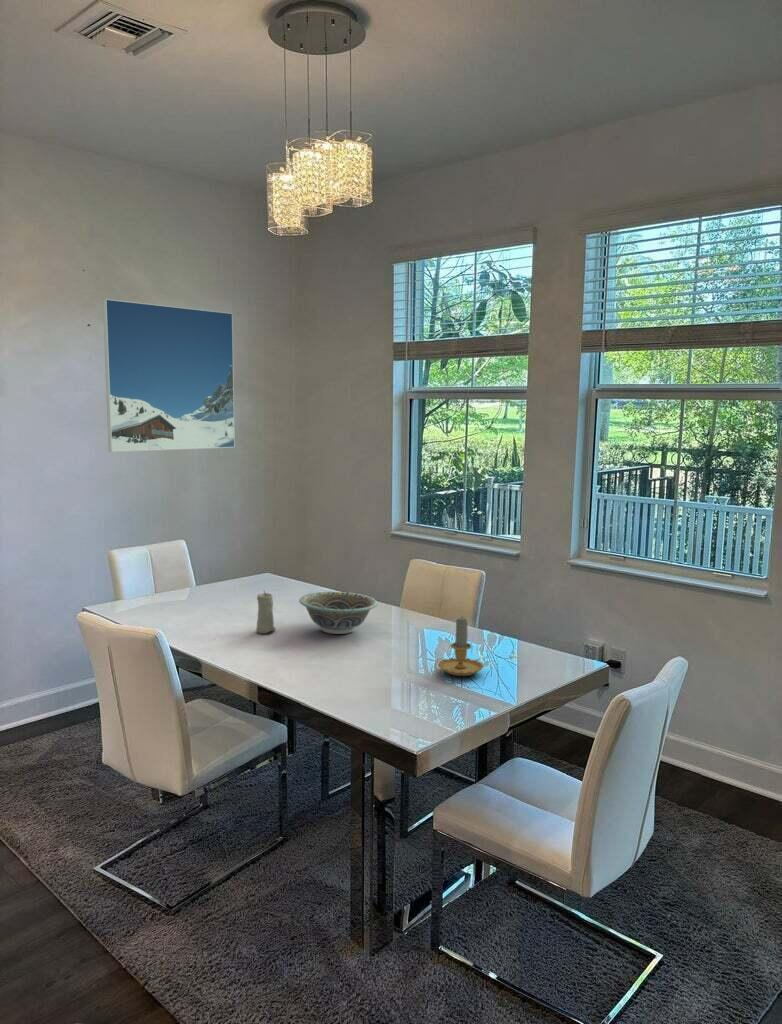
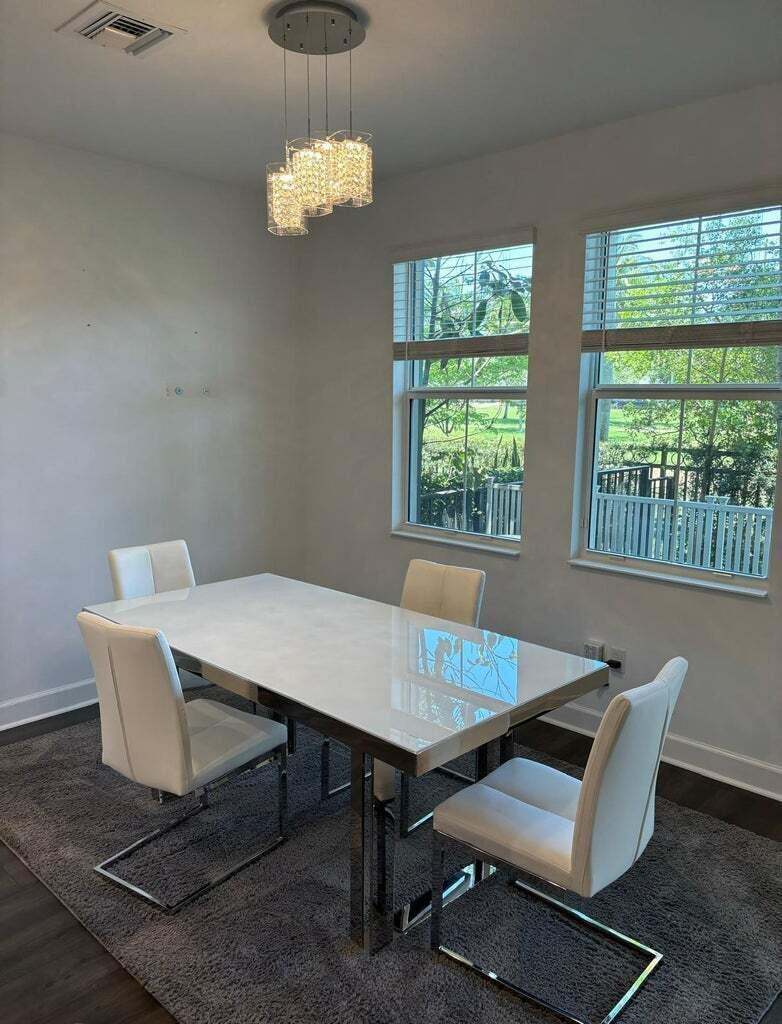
- decorative bowl (338, 614)
- candle (265, 611)
- candlestick (457, 644)
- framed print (173, 378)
